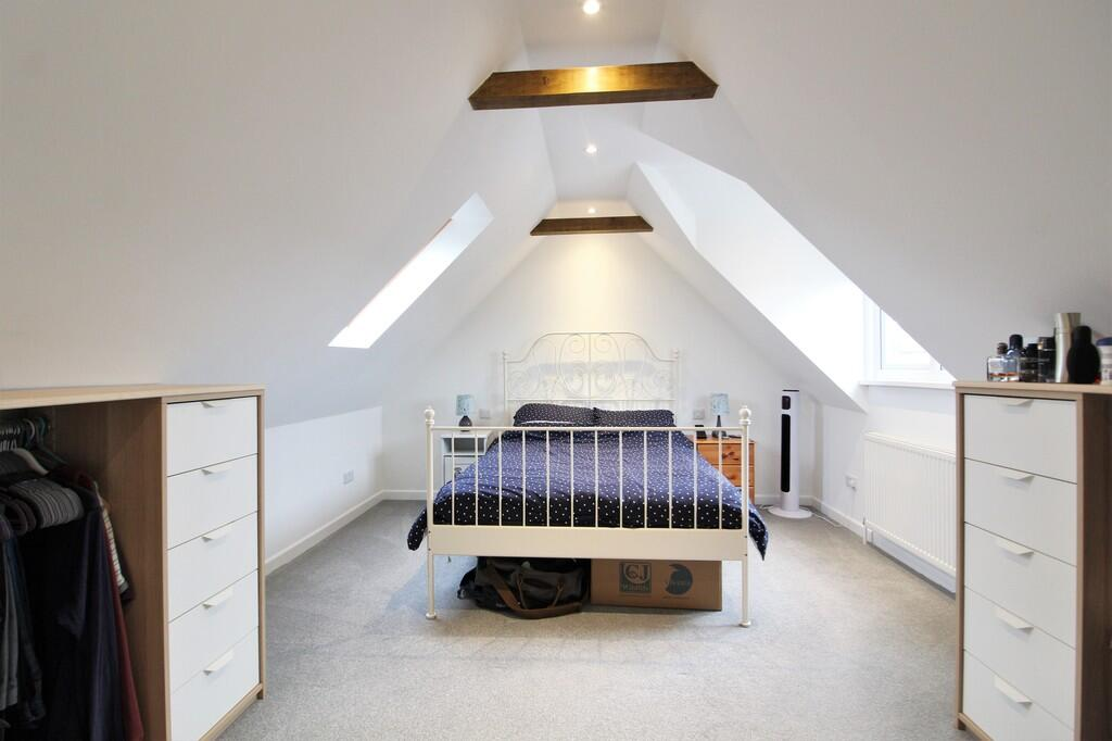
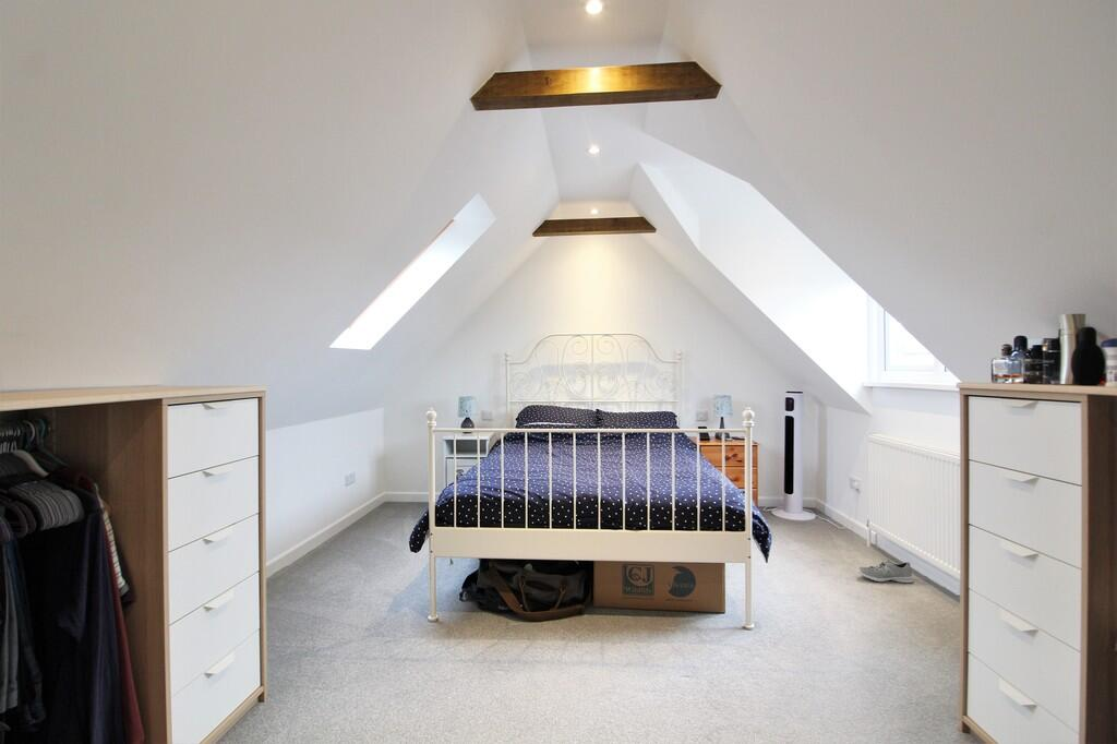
+ sneaker (884, 568)
